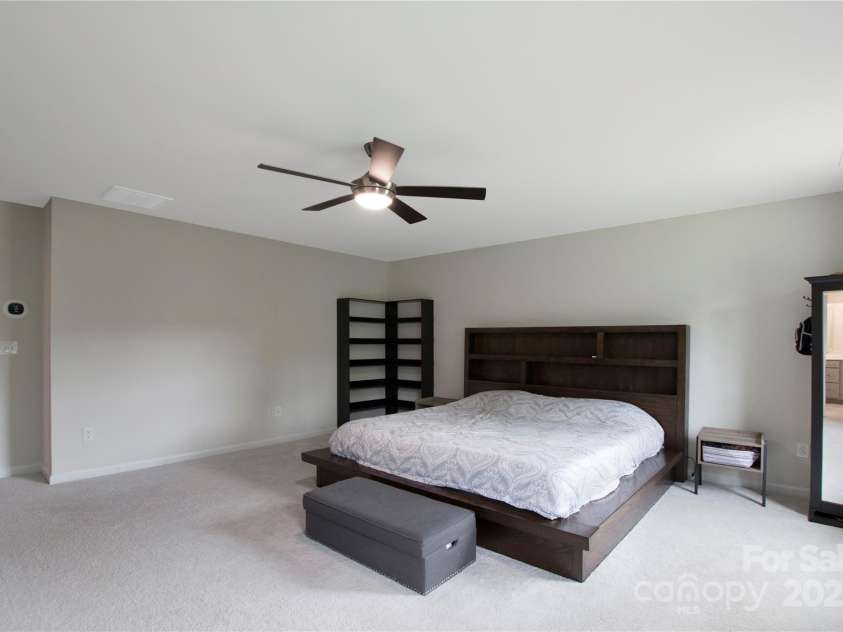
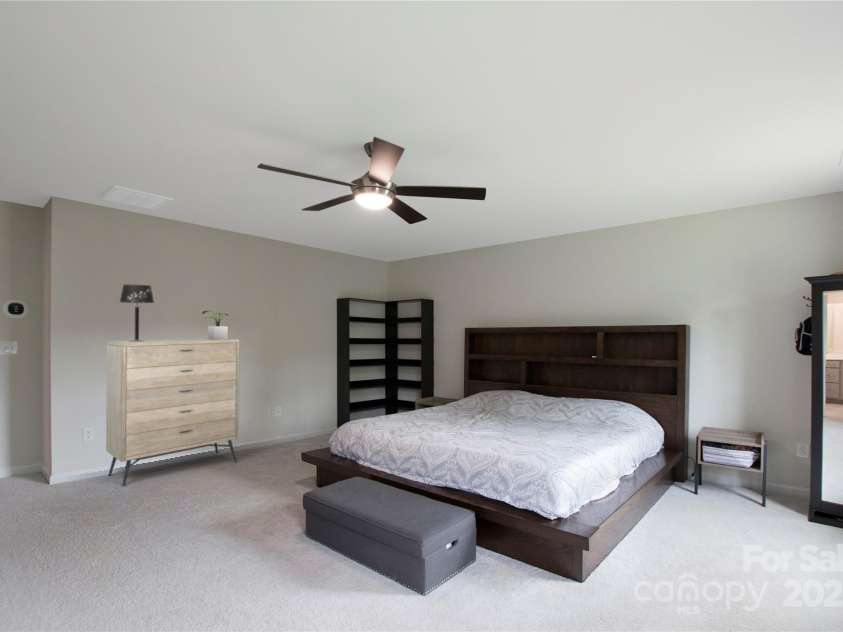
+ table lamp (137, 313)
+ dresser (176, 404)
+ potted plant (217, 324)
